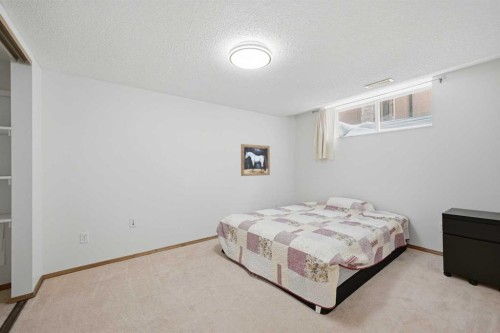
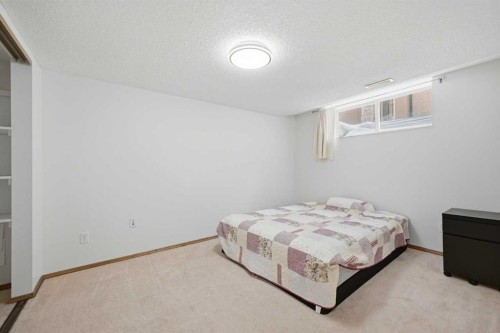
- wall art (256, 160)
